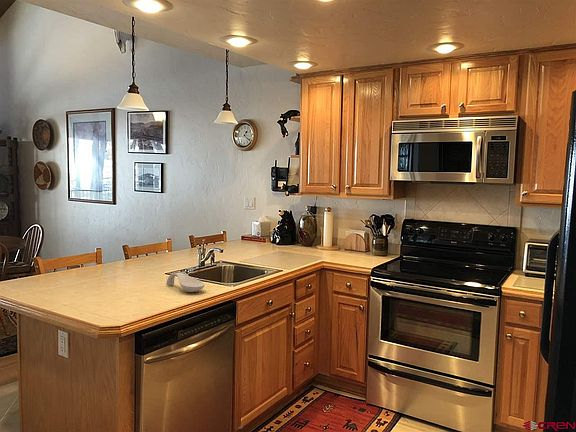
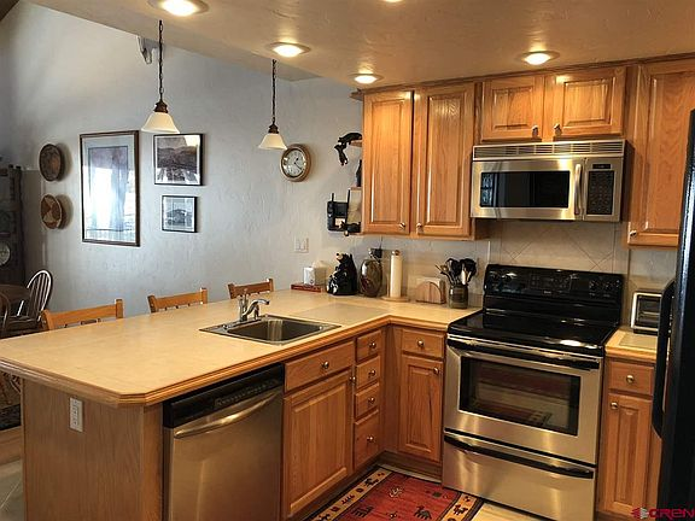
- spoon rest (184, 281)
